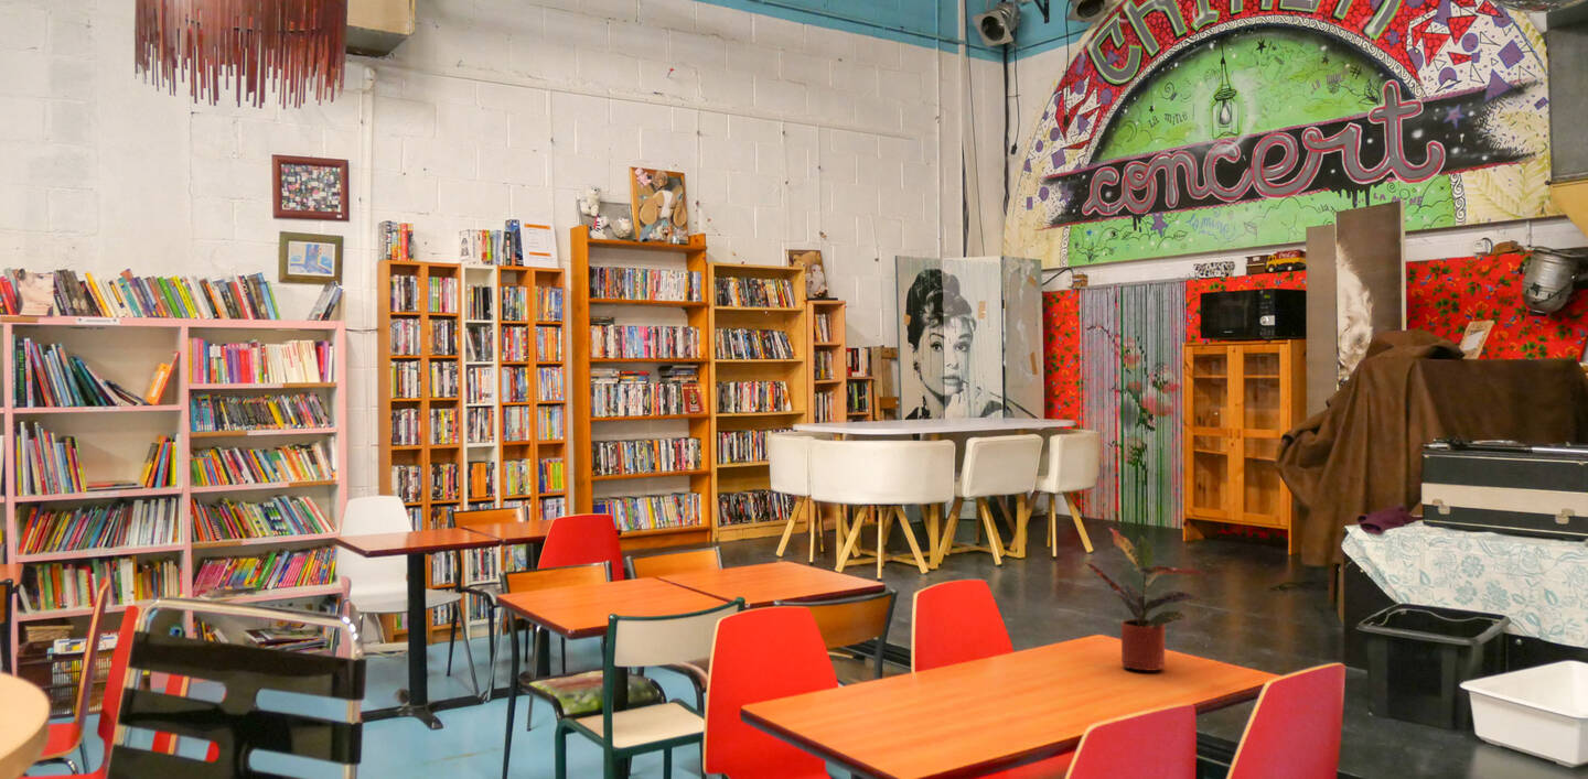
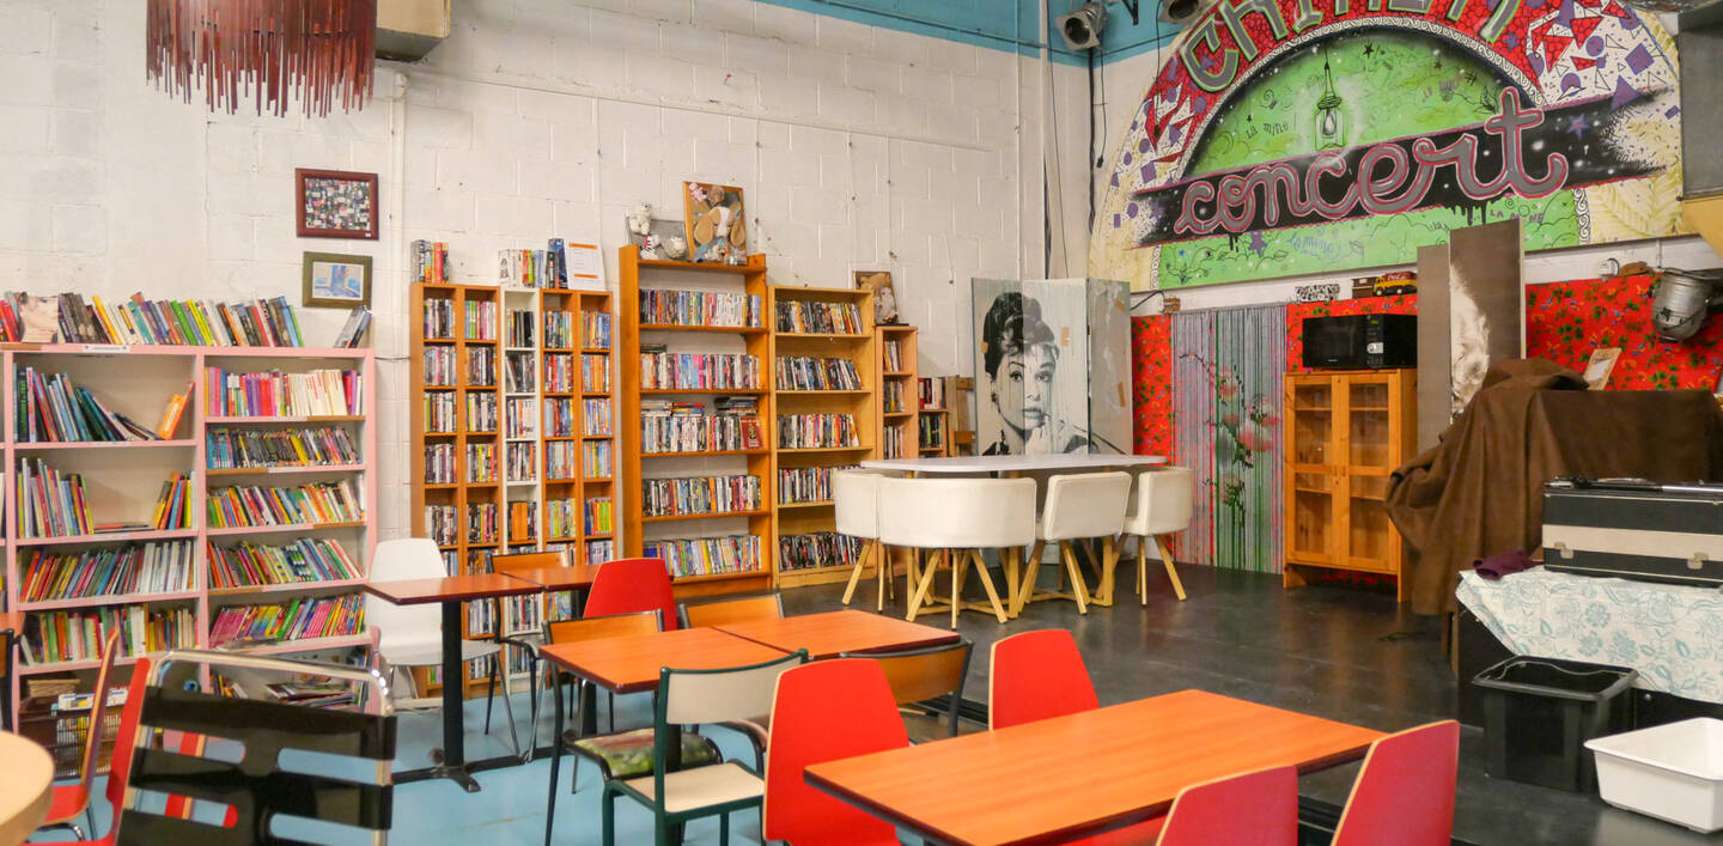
- potted plant (1149, 602)
